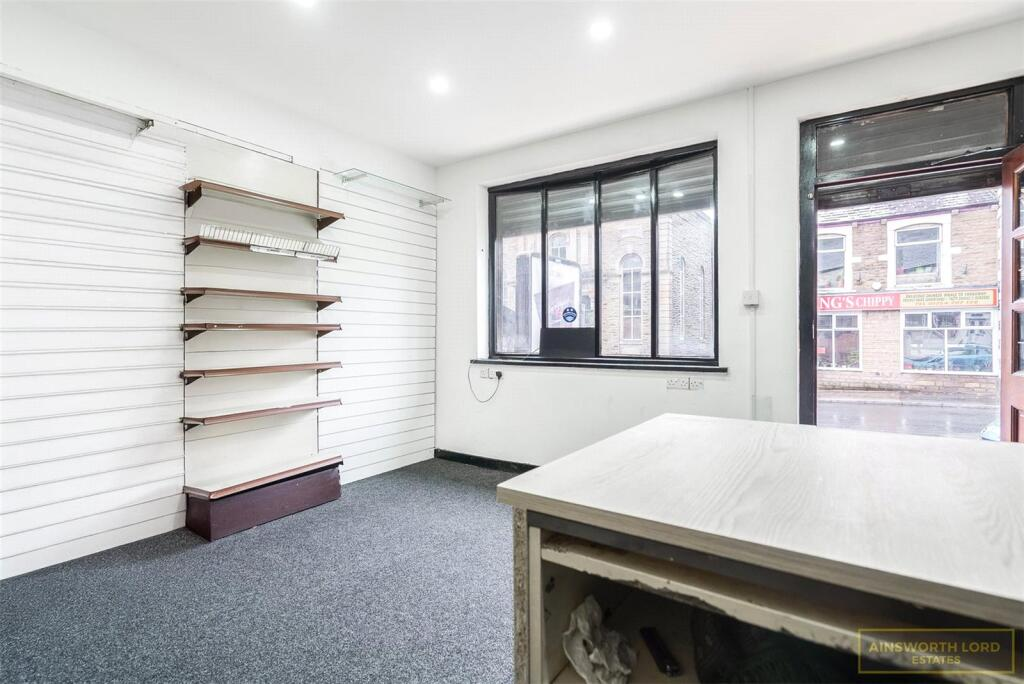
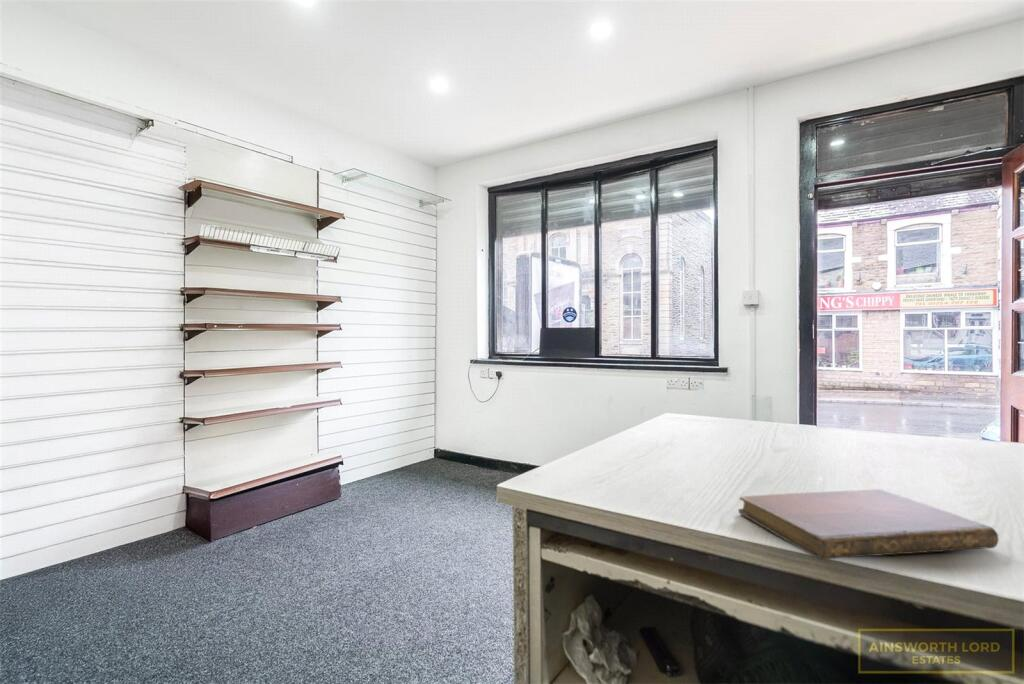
+ notebook (855, 519)
